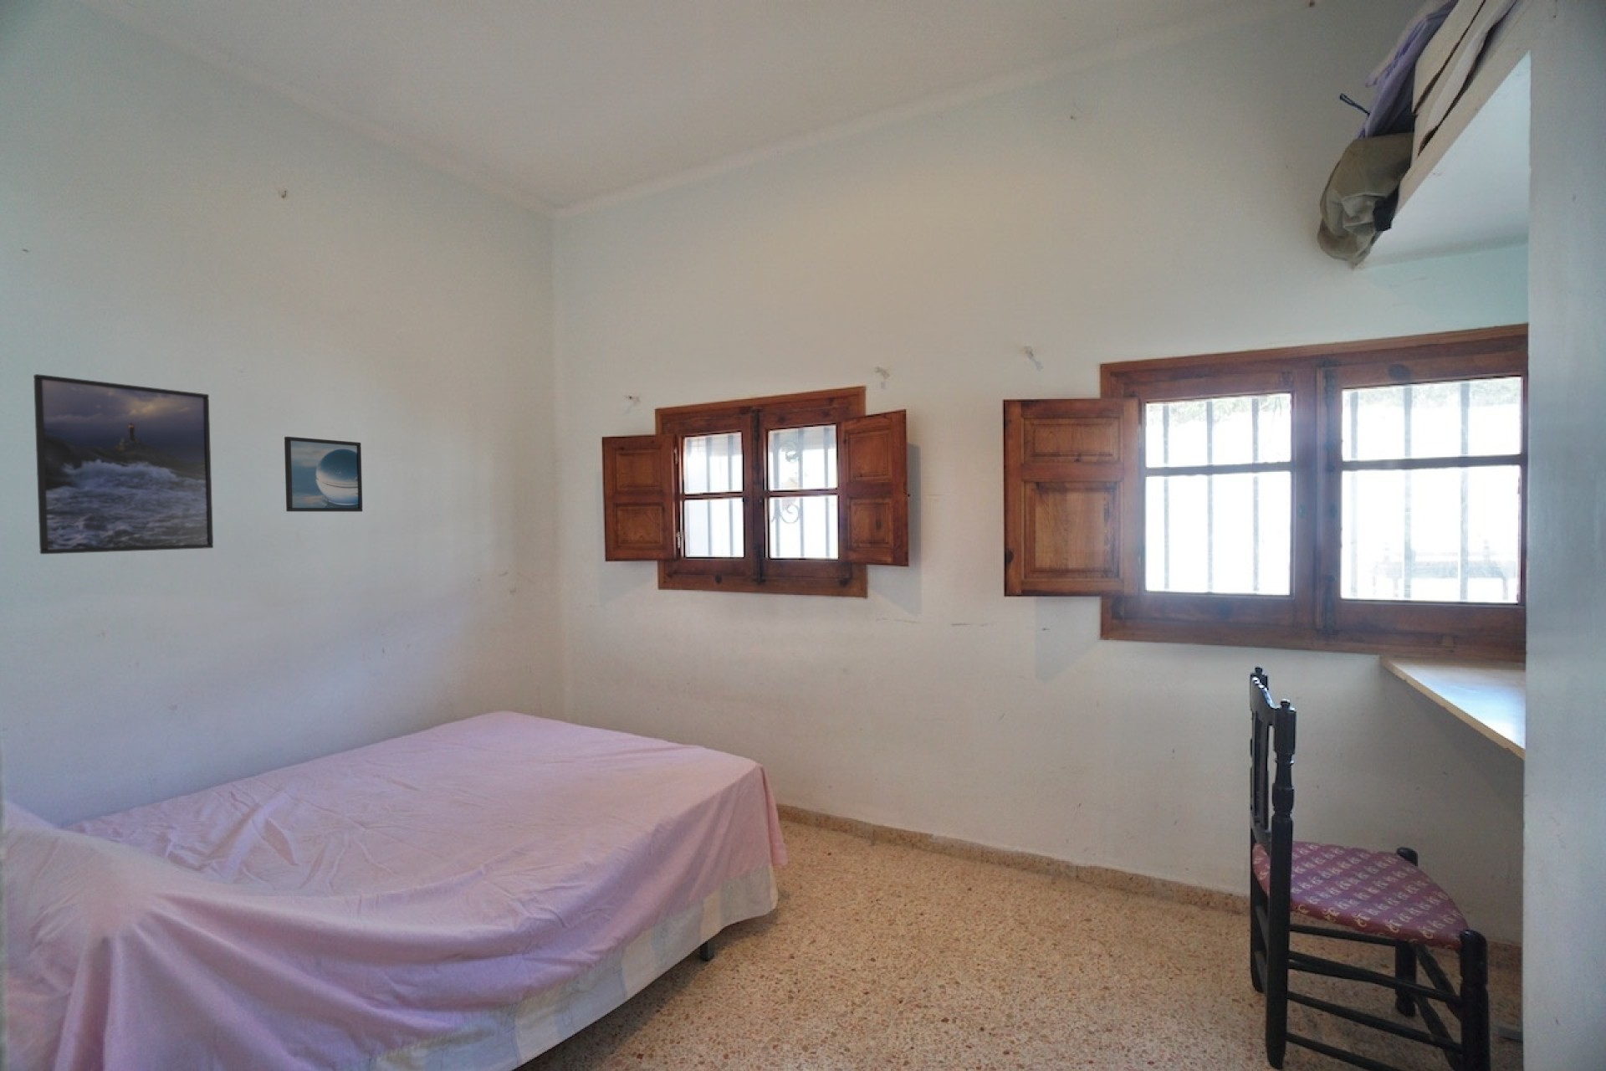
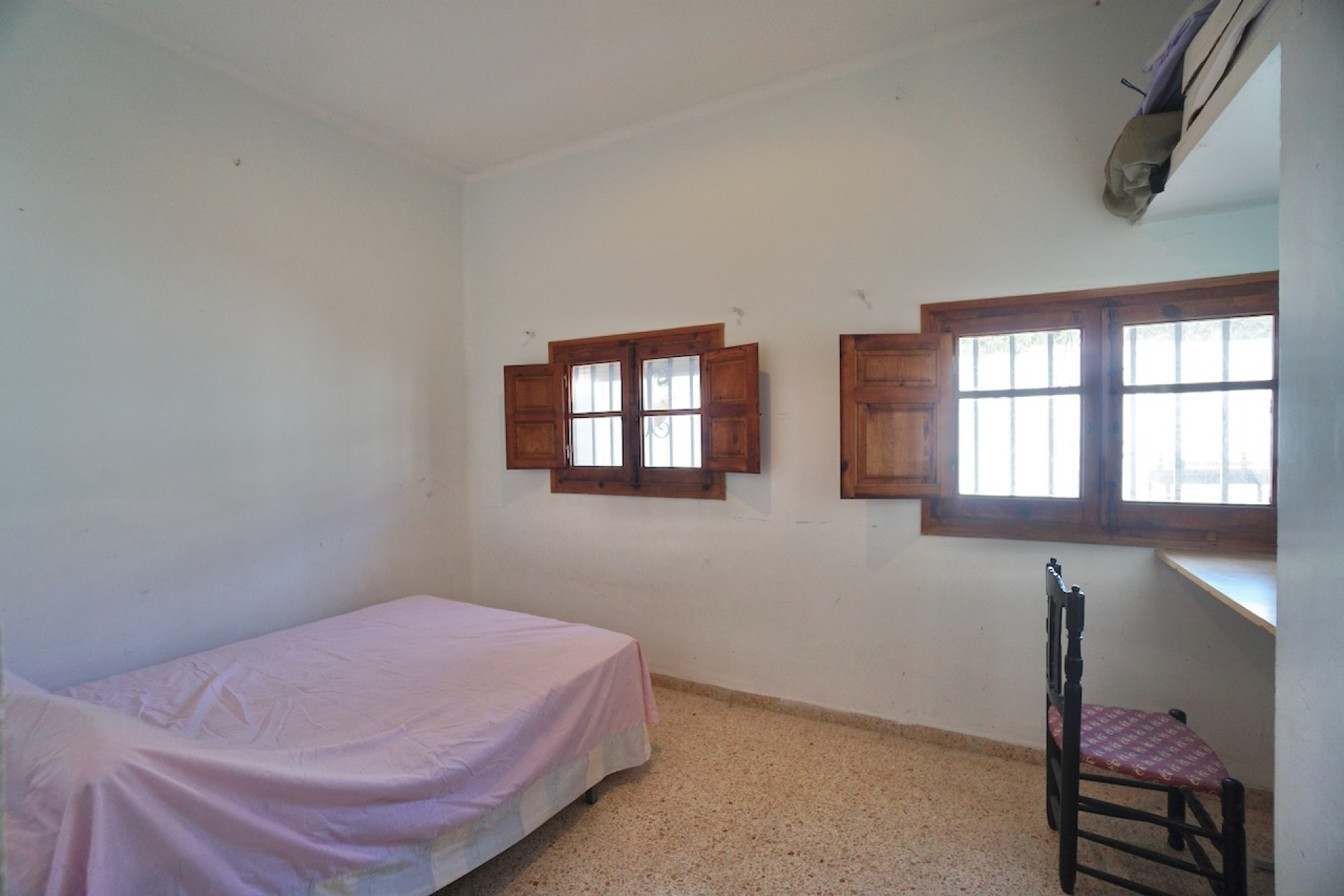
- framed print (130, 467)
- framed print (325, 476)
